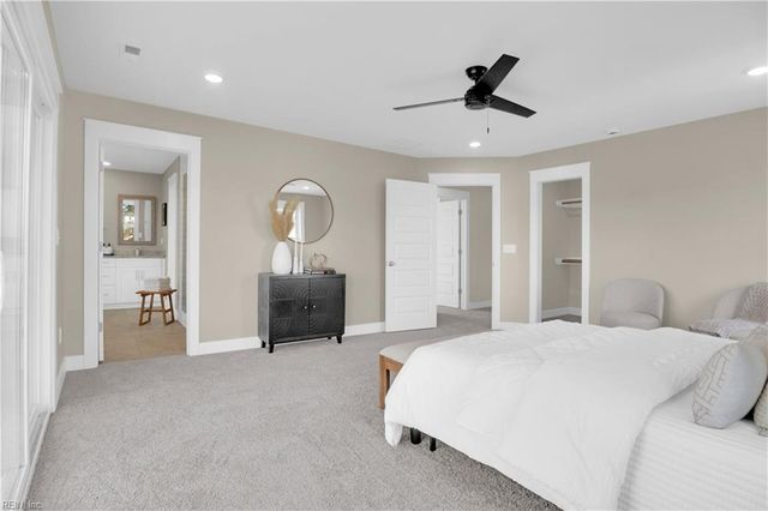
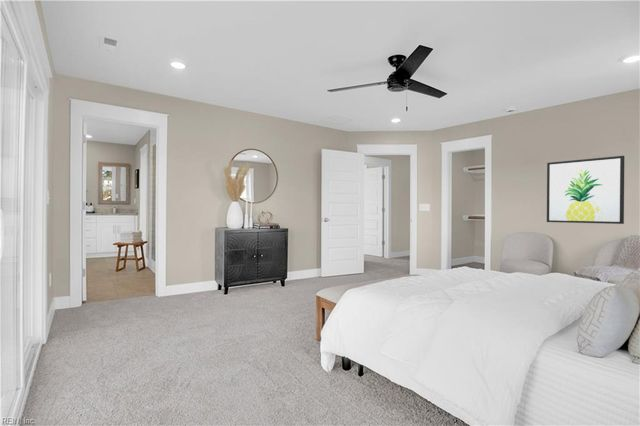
+ wall art (582, 191)
